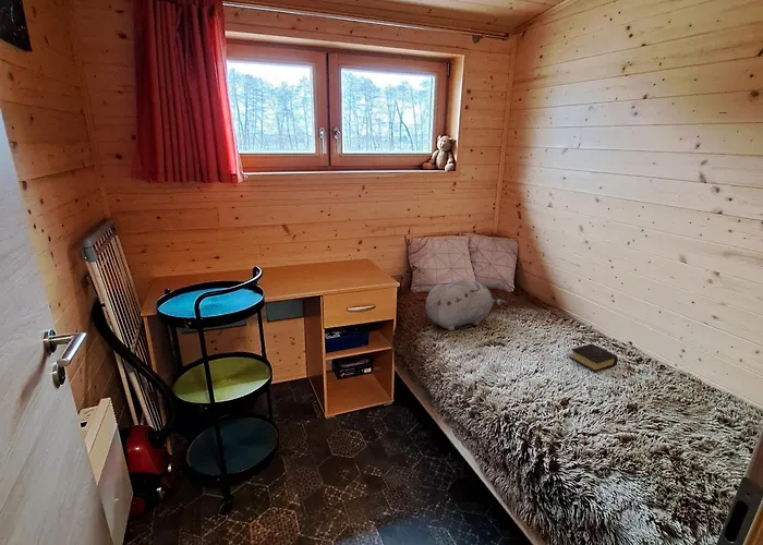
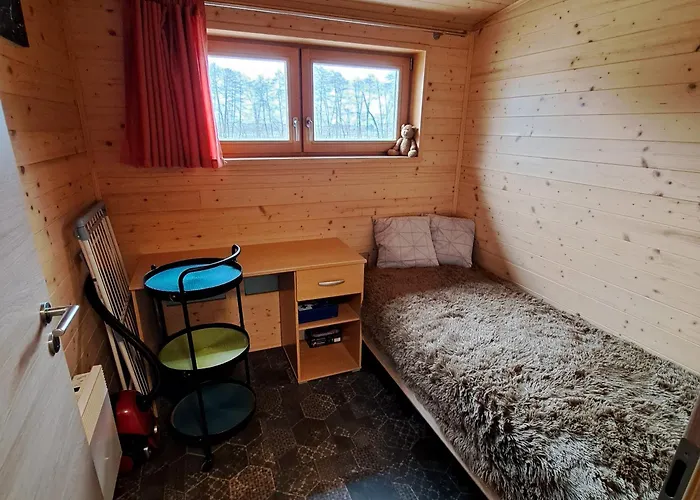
- book (594, 356)
- plush toy (464, 299)
